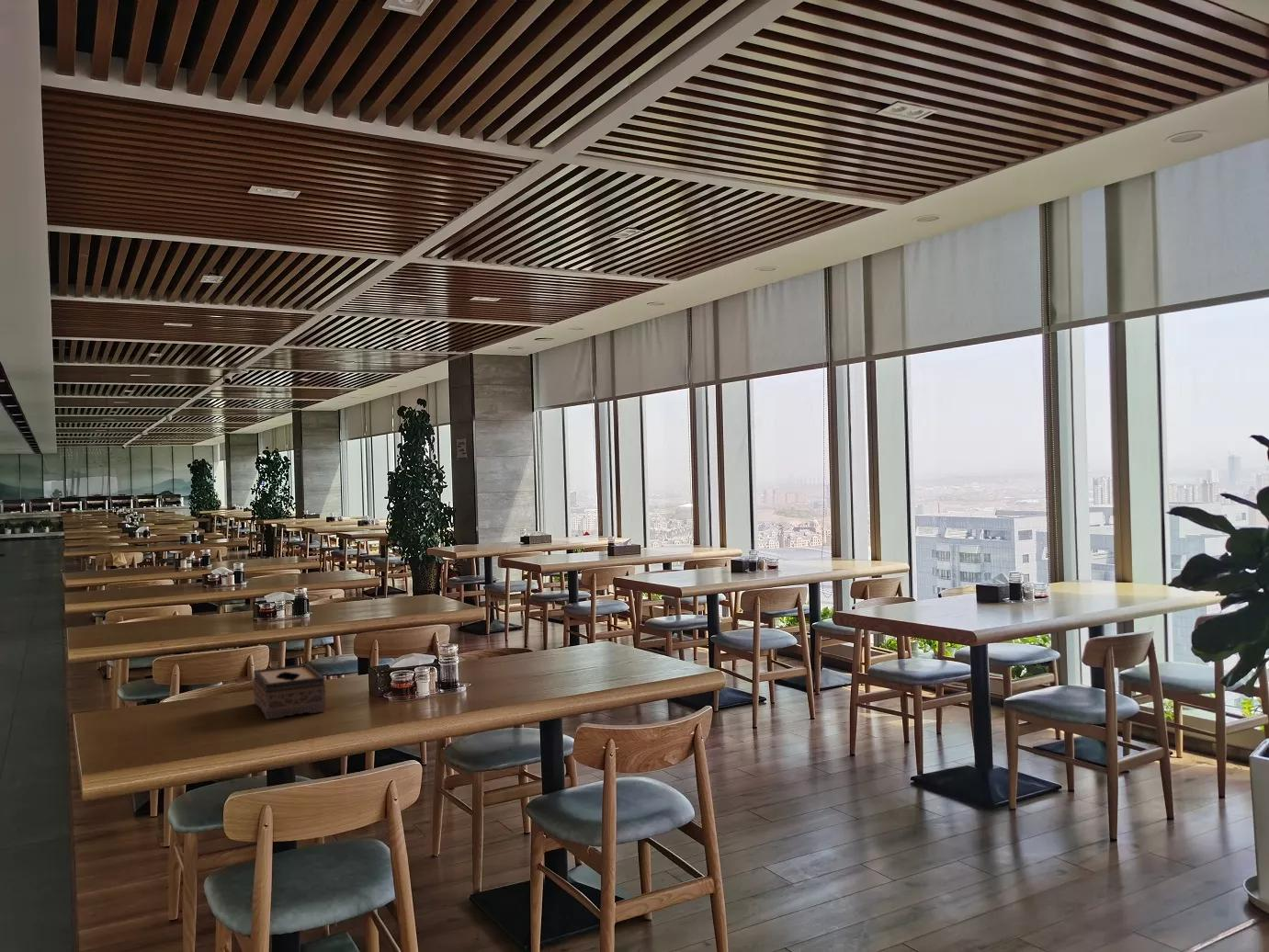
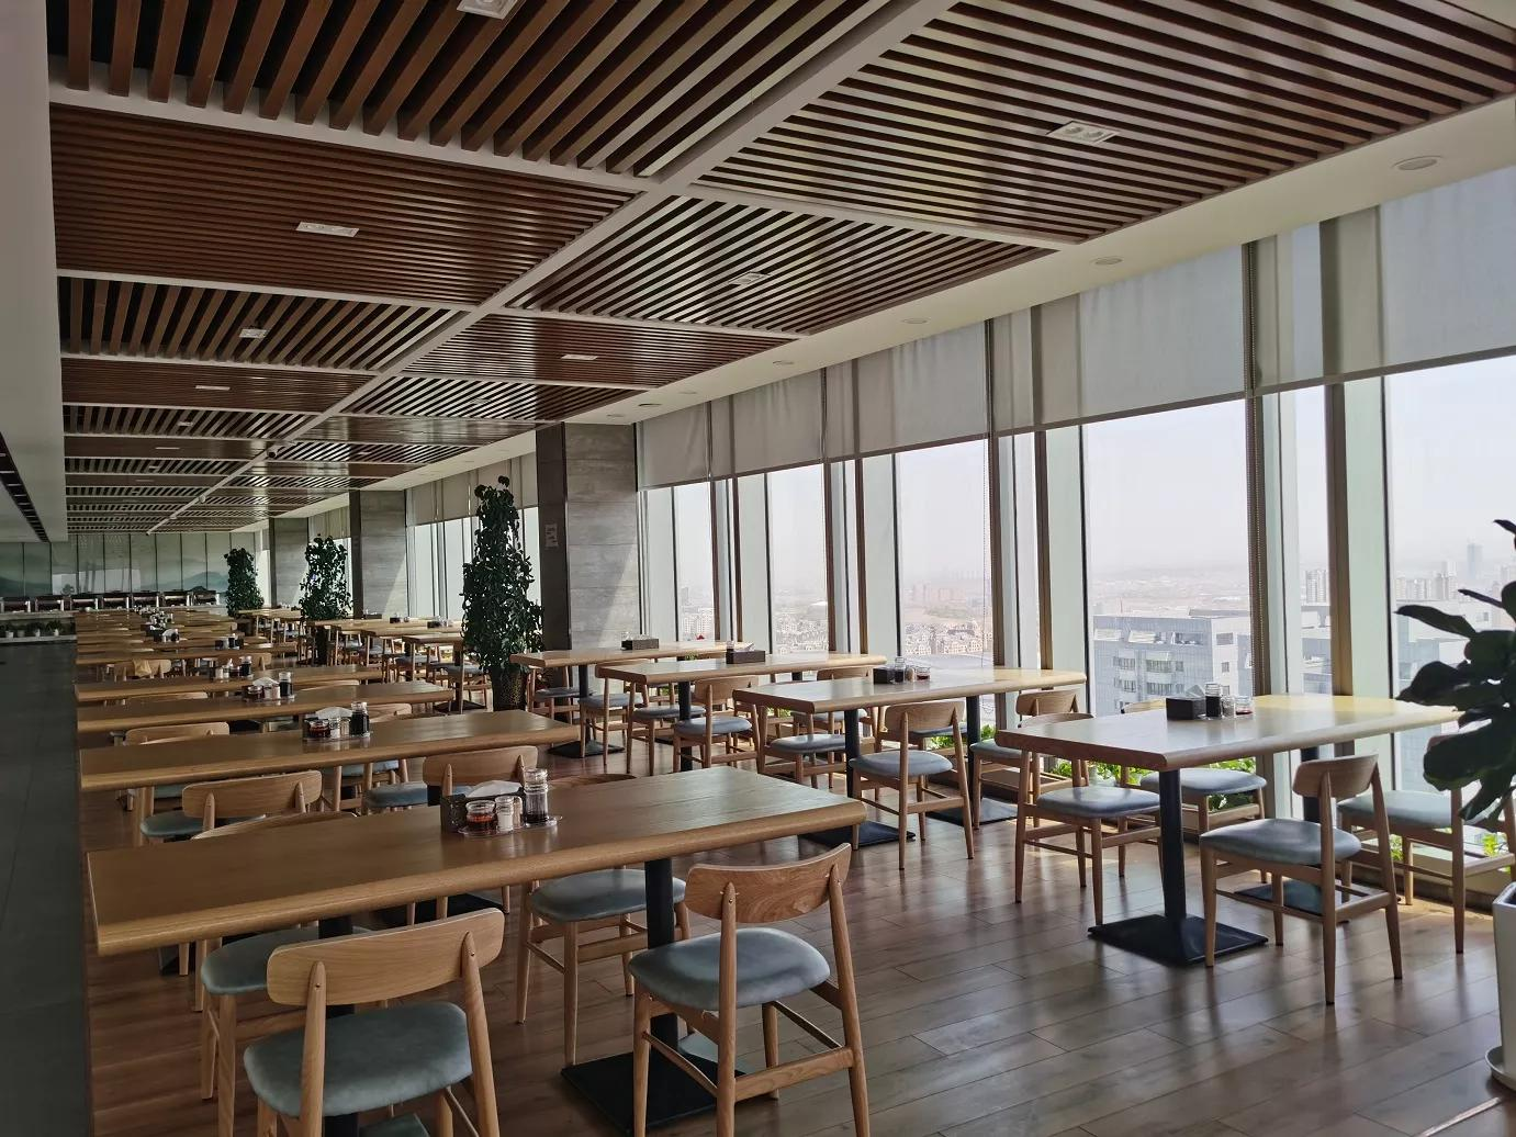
- tissue box (288, 690)
